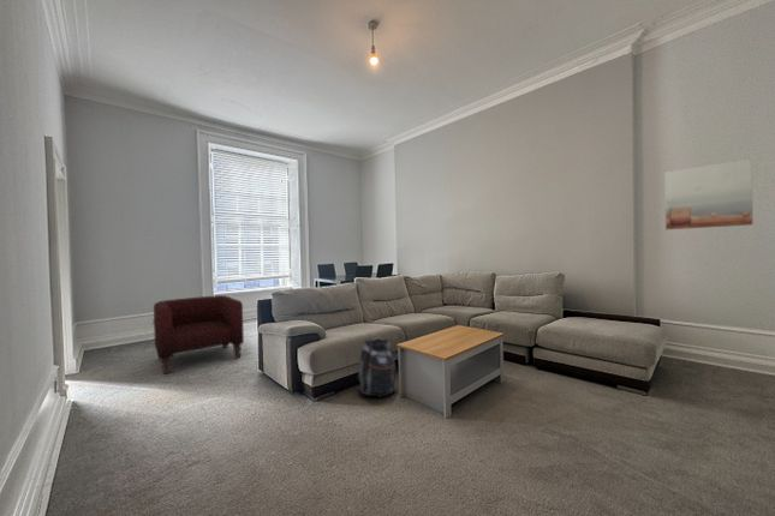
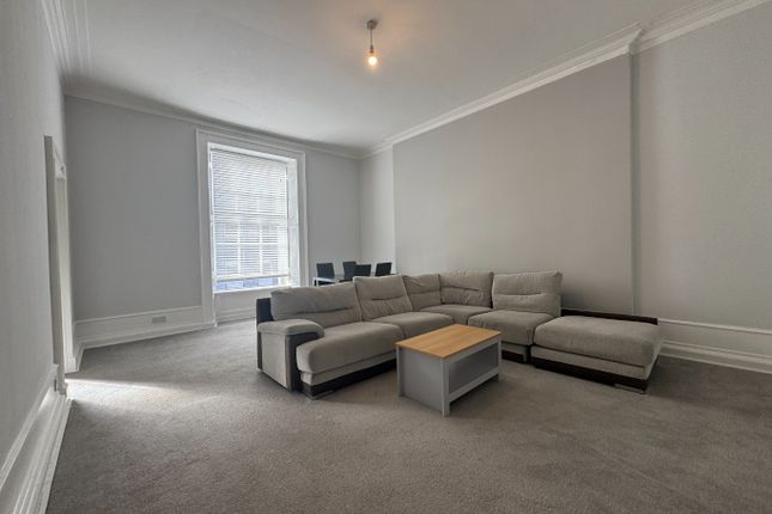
- armchair (197, 329)
- backpack (377, 364)
- wall art (705, 197)
